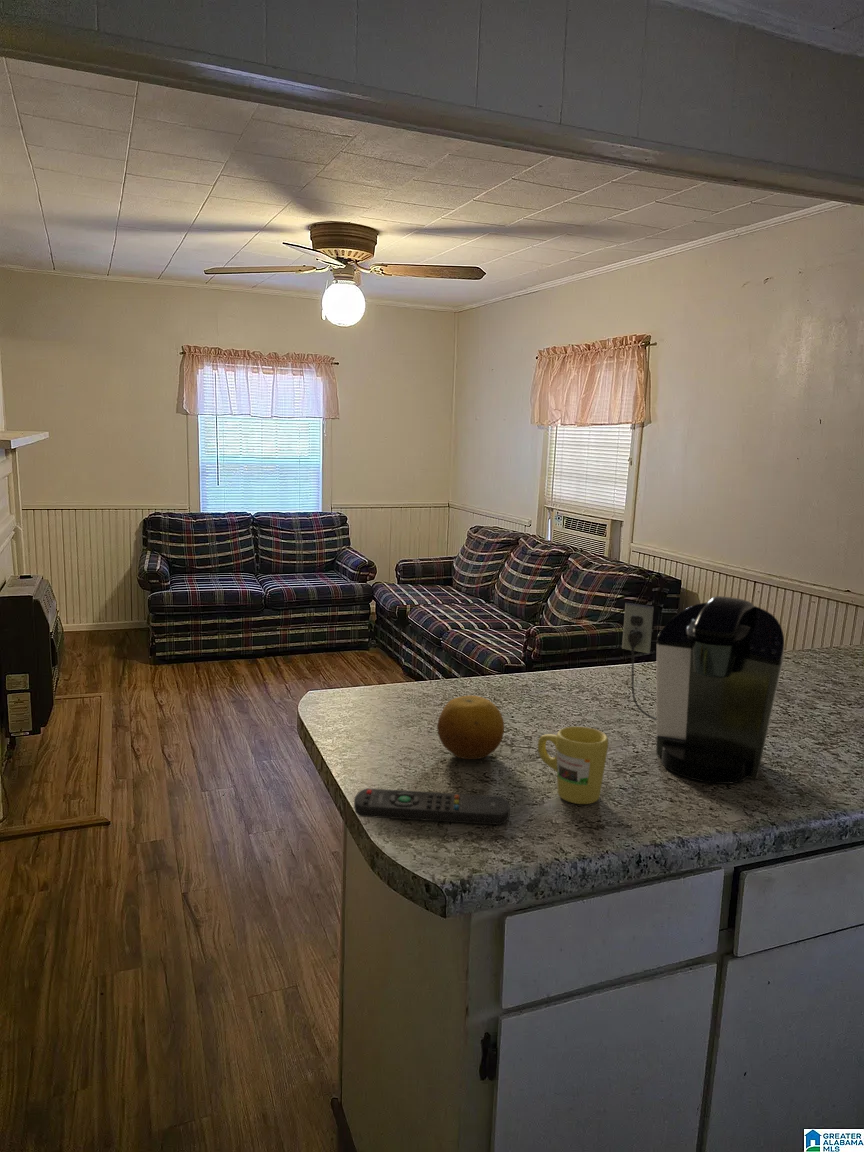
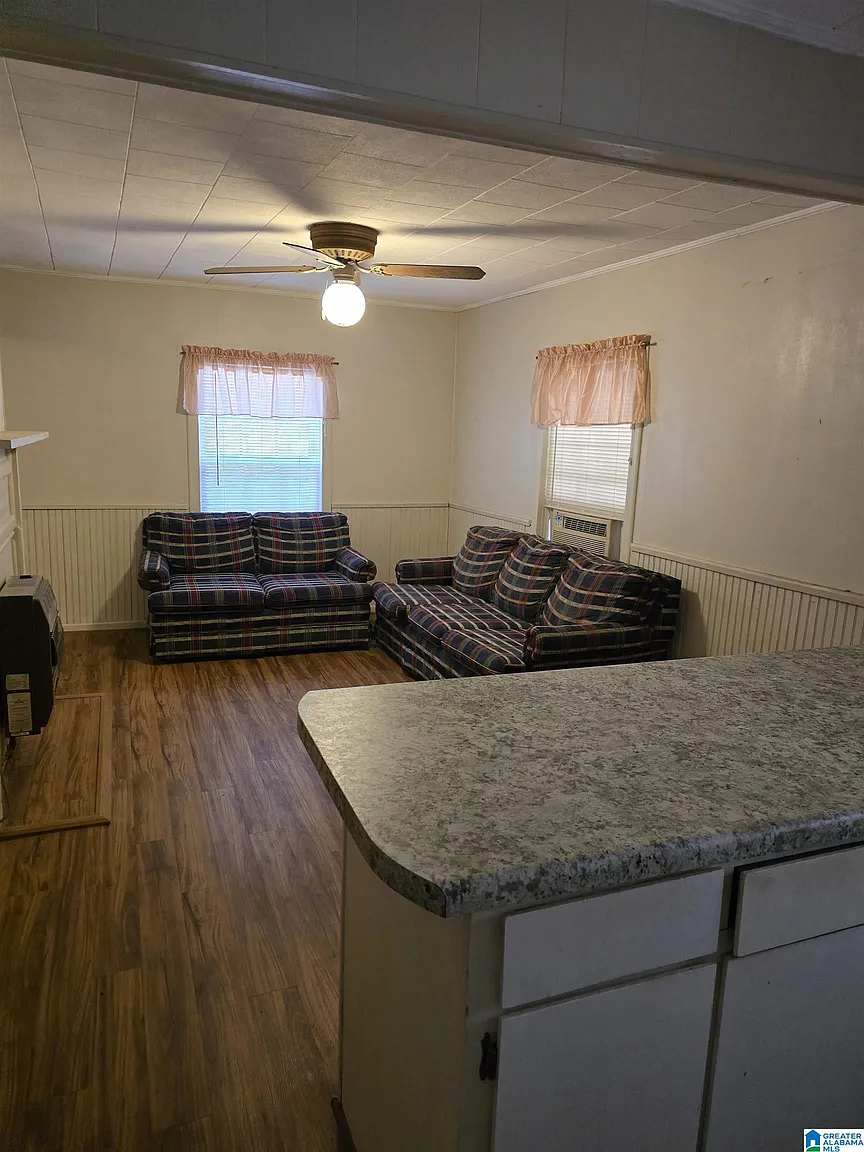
- coffee maker (685, 674)
- mug (569, 761)
- remote control (431, 805)
- fruit (470, 727)
